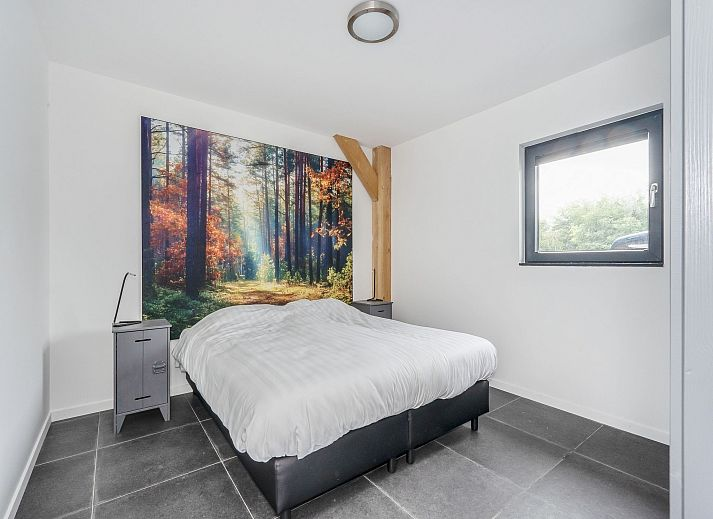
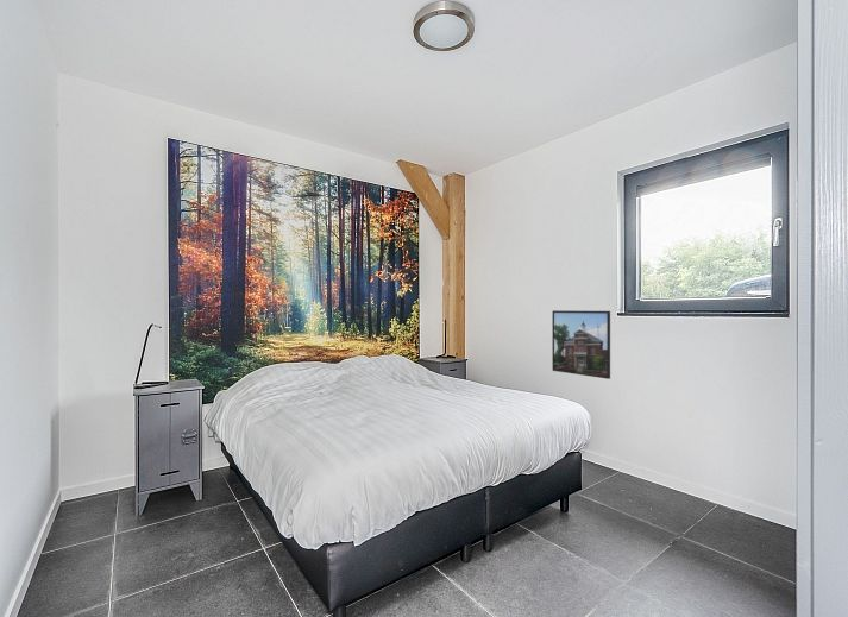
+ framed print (579, 342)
